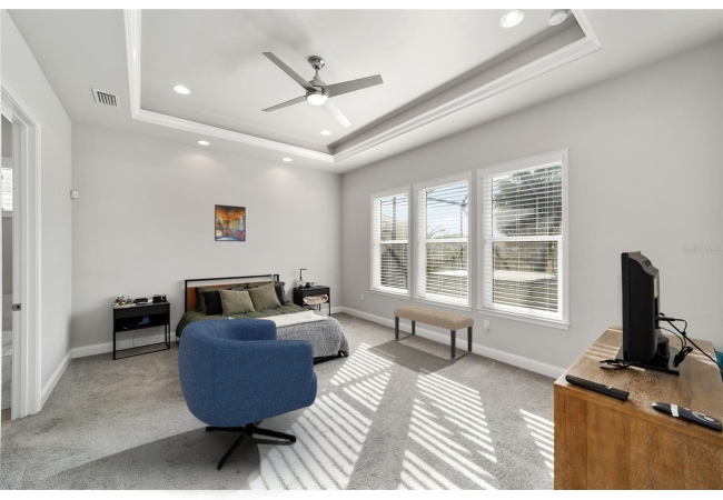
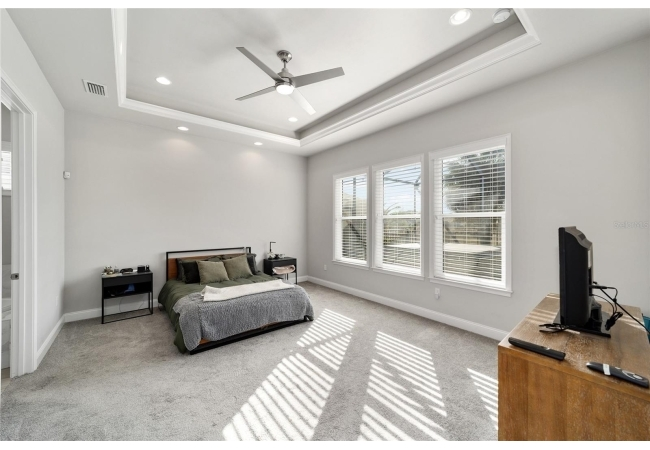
- bench (430, 324)
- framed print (230, 223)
- armchair (248, 378)
